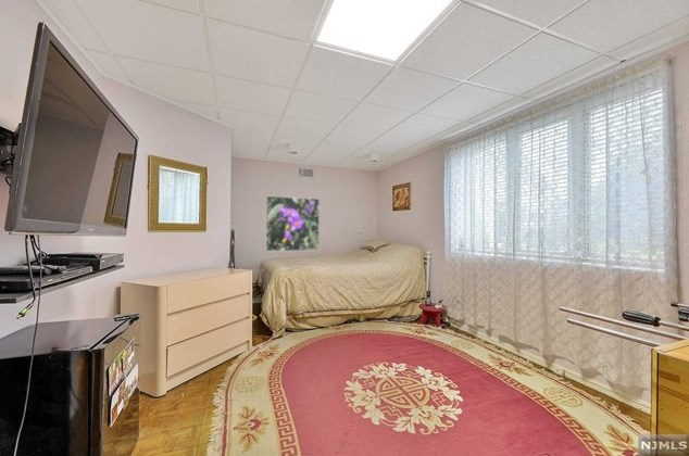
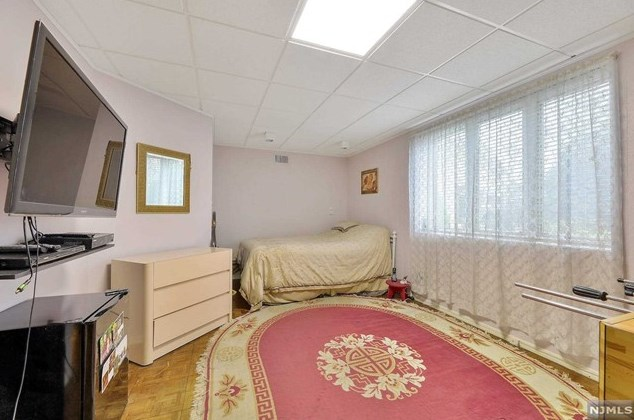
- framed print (293, 224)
